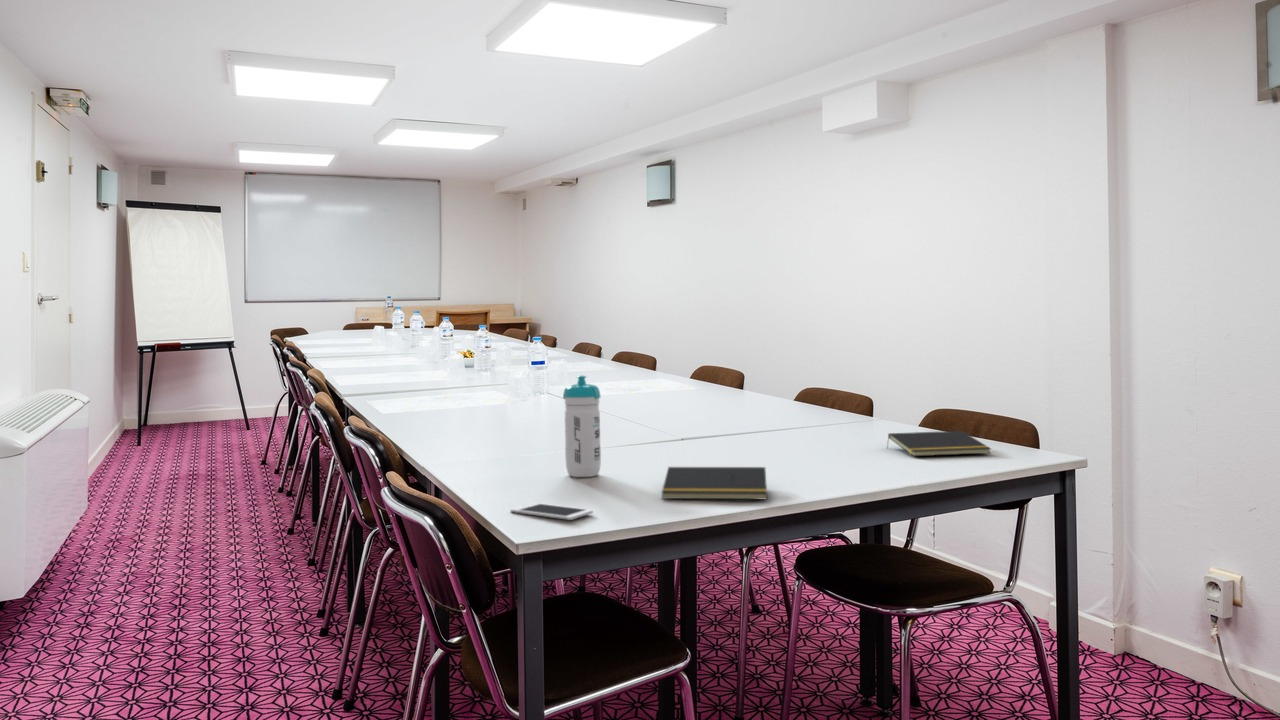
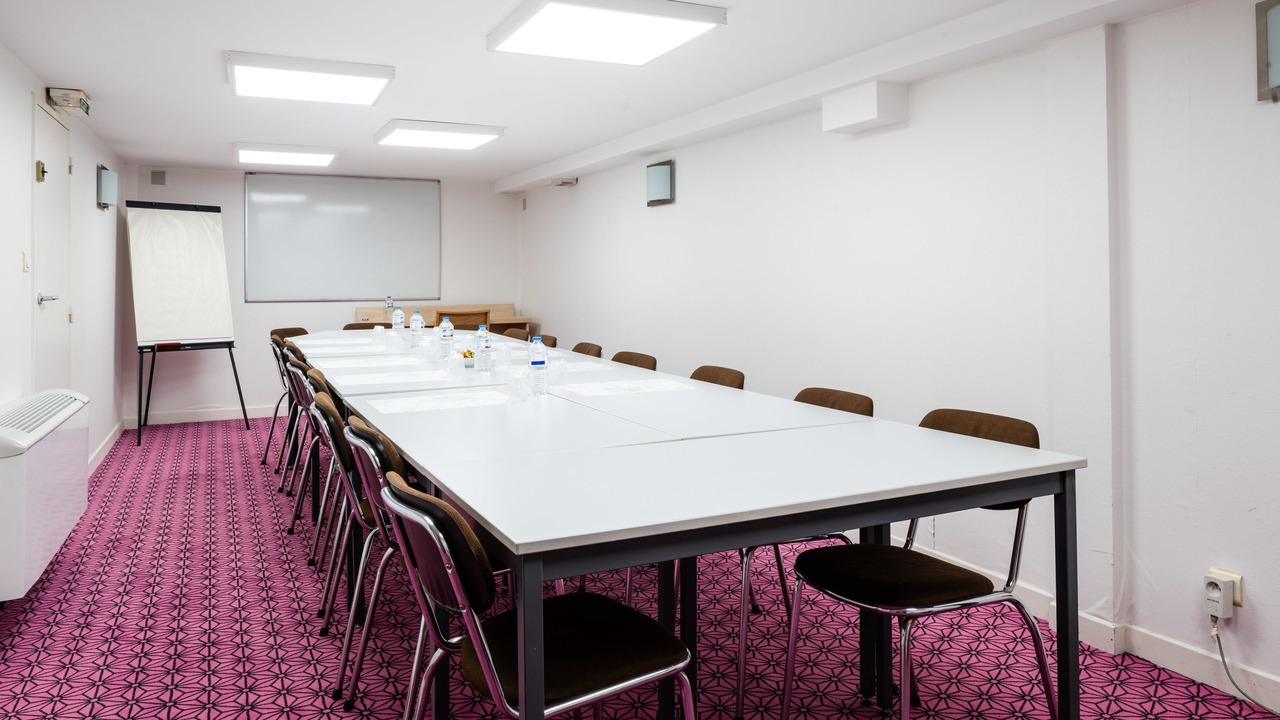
- cell phone (551, 511)
- water bottle (582, 425)
- notepad (715, 482)
- notepad (938, 443)
